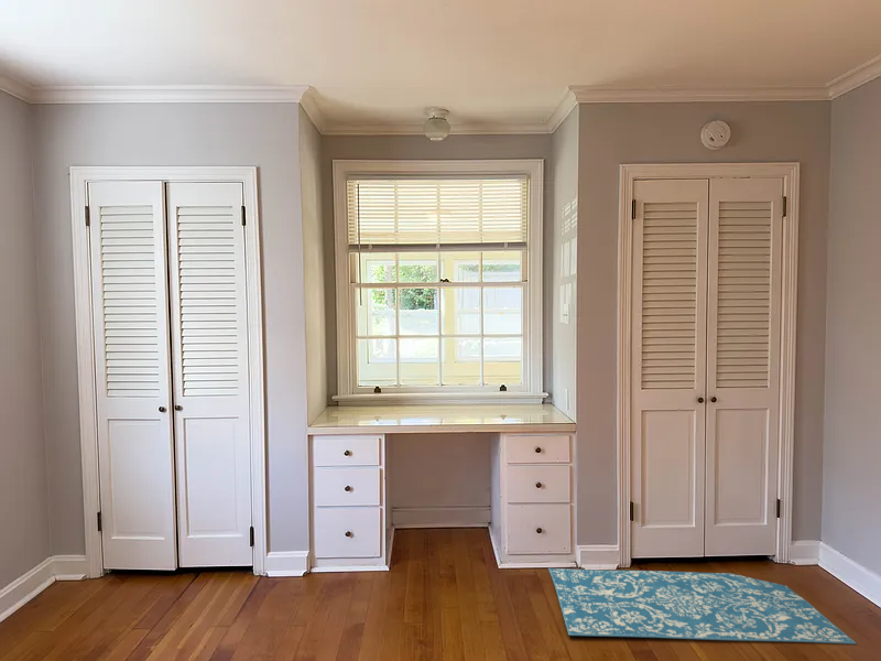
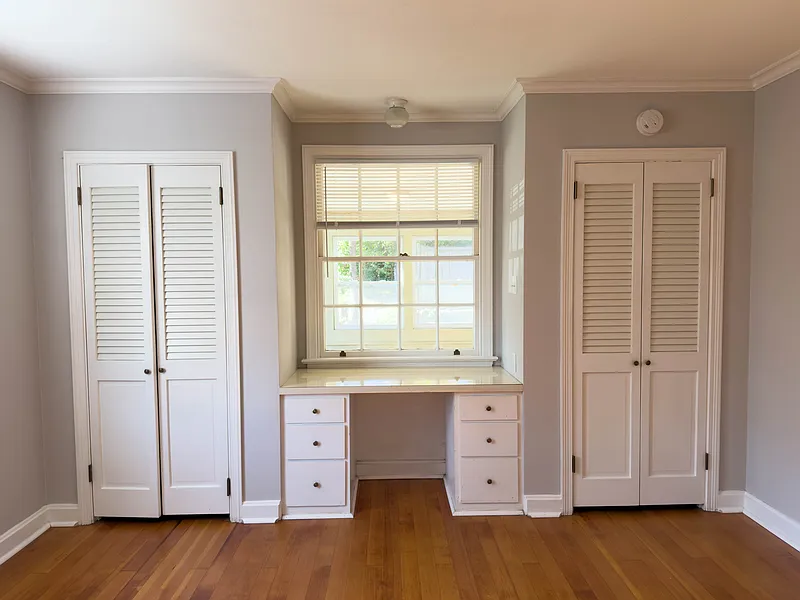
- rug (682, 600)
